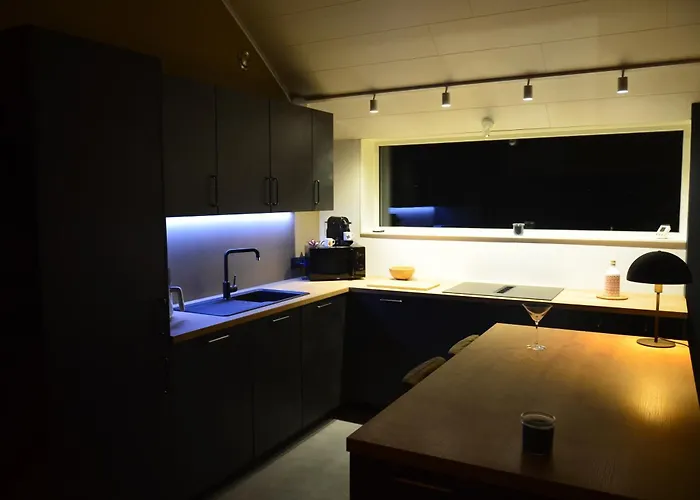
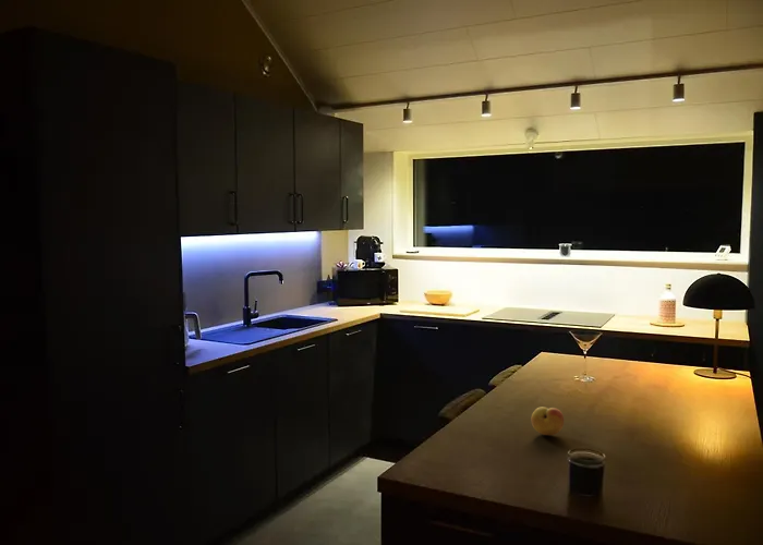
+ fruit (547, 421)
